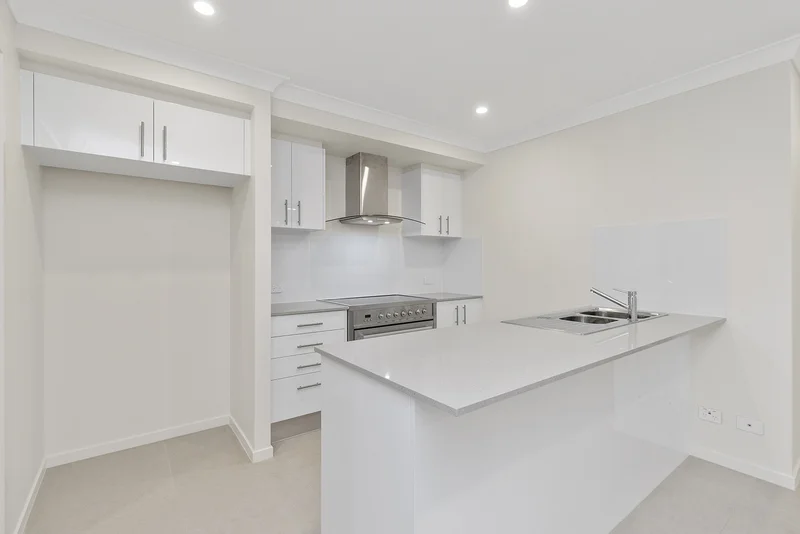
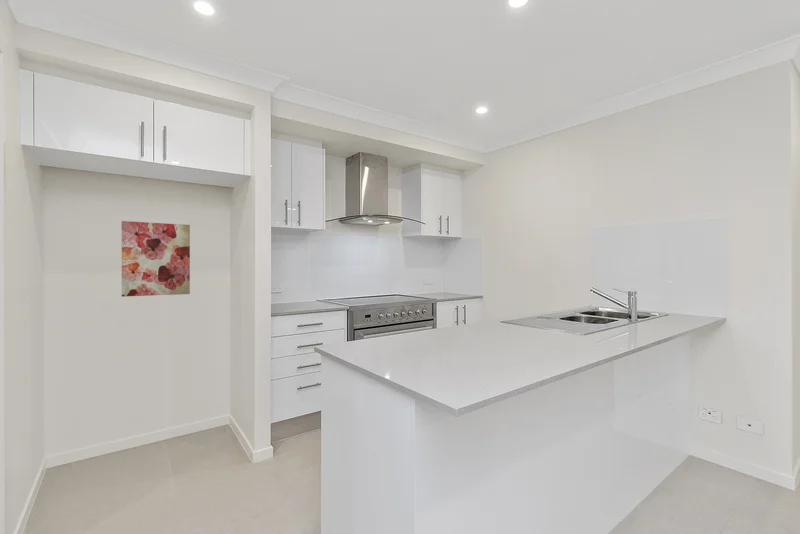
+ wall art (157, 259)
